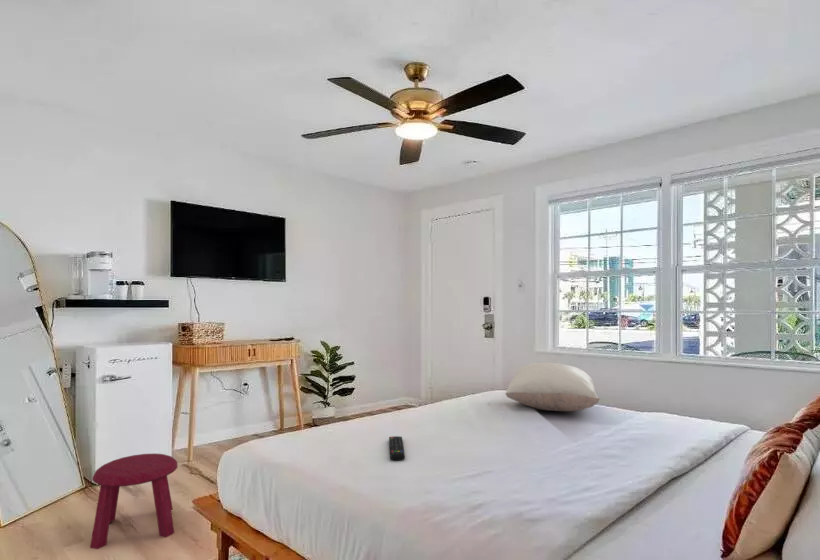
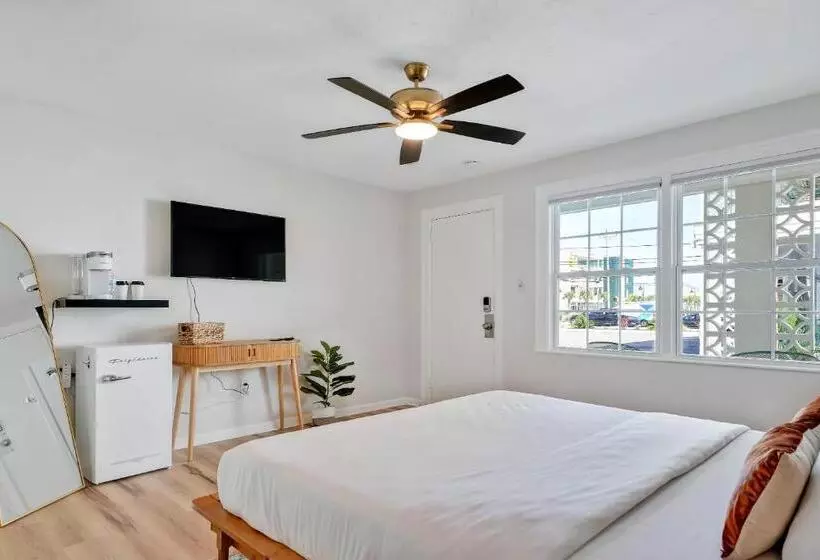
- stool (136, 484)
- pillow (552, 385)
- remote control (396, 447)
